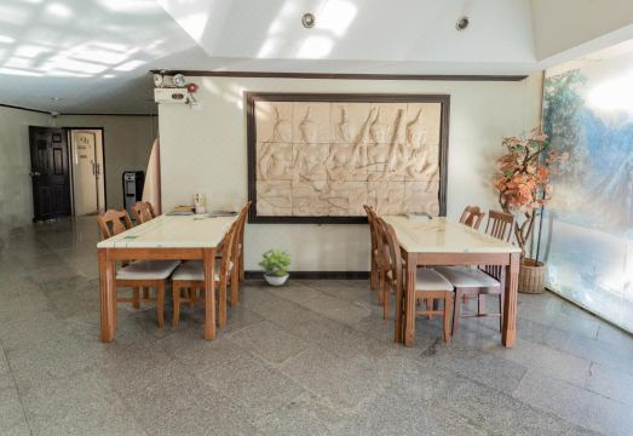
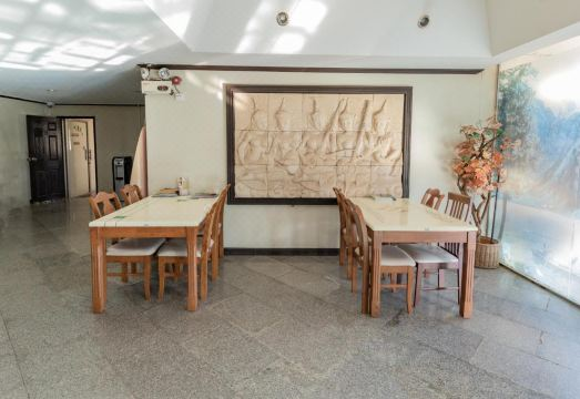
- potted plant (275, 265)
